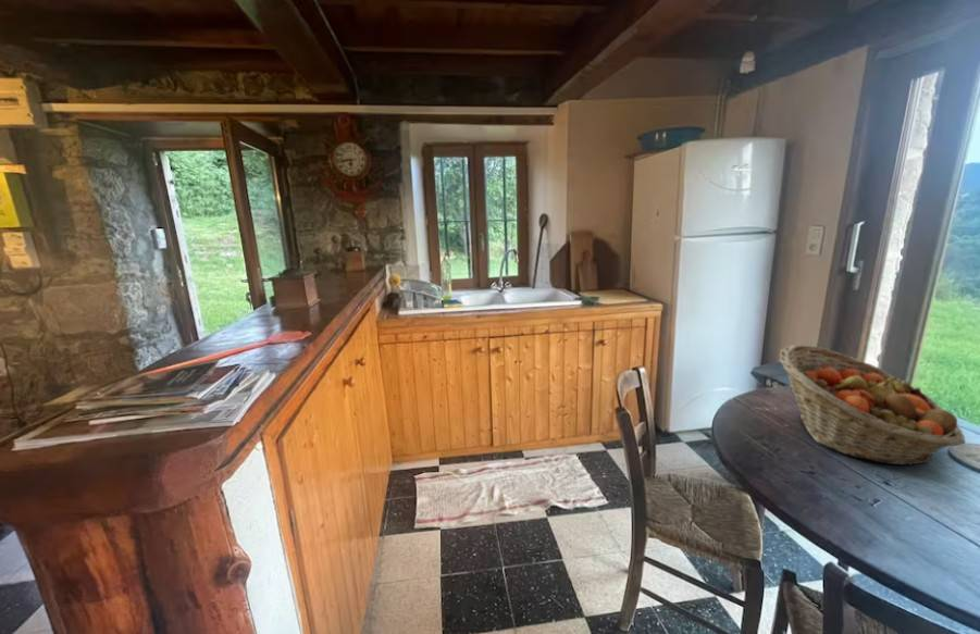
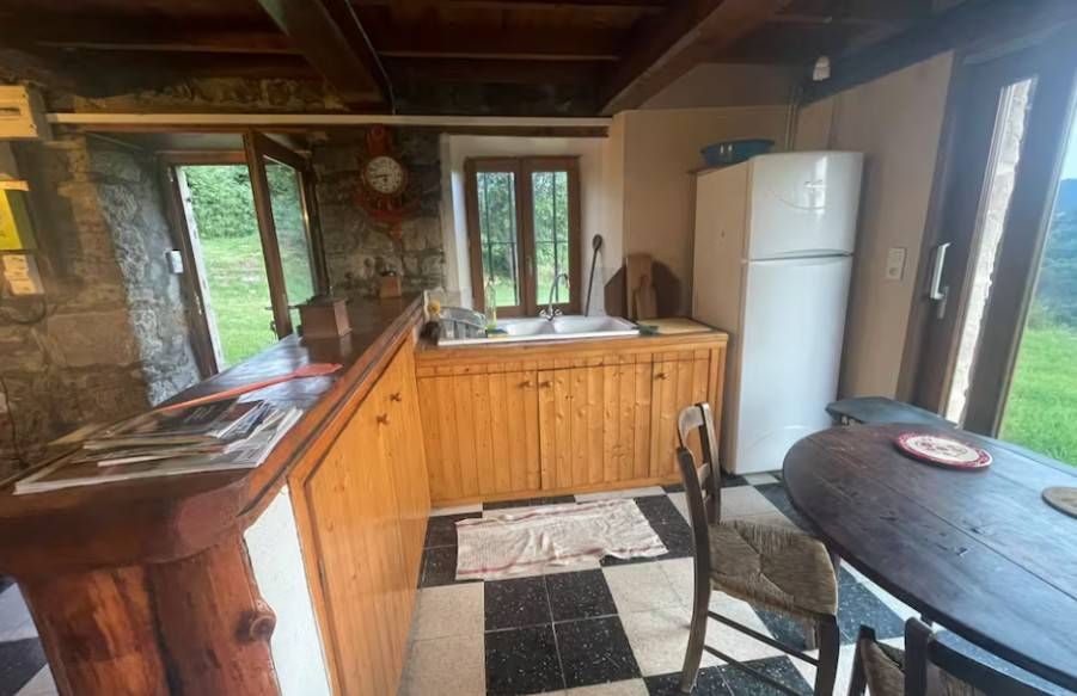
- fruit basket (858, 398)
